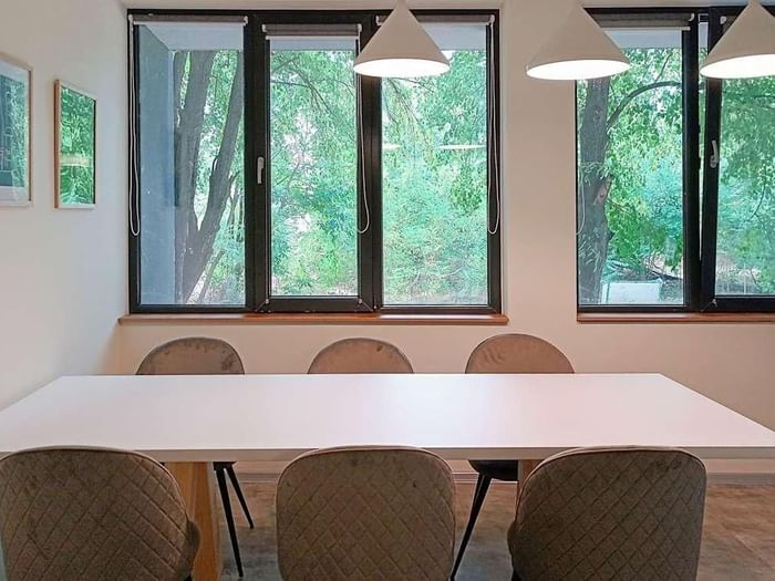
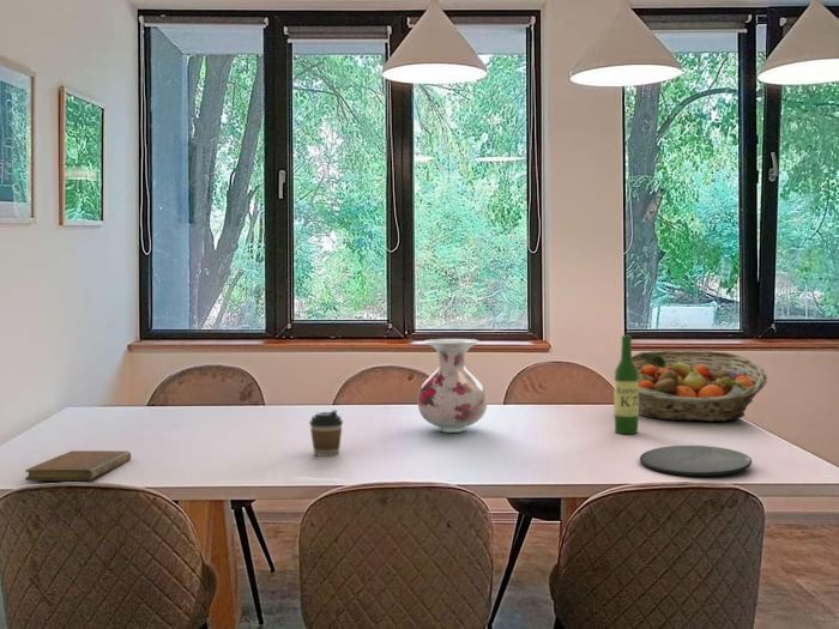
+ fruit basket (688, 383)
+ vase (452, 385)
+ plate (694, 459)
+ wine bottle (626, 383)
+ notebook (80, 464)
+ coffee cup (326, 431)
